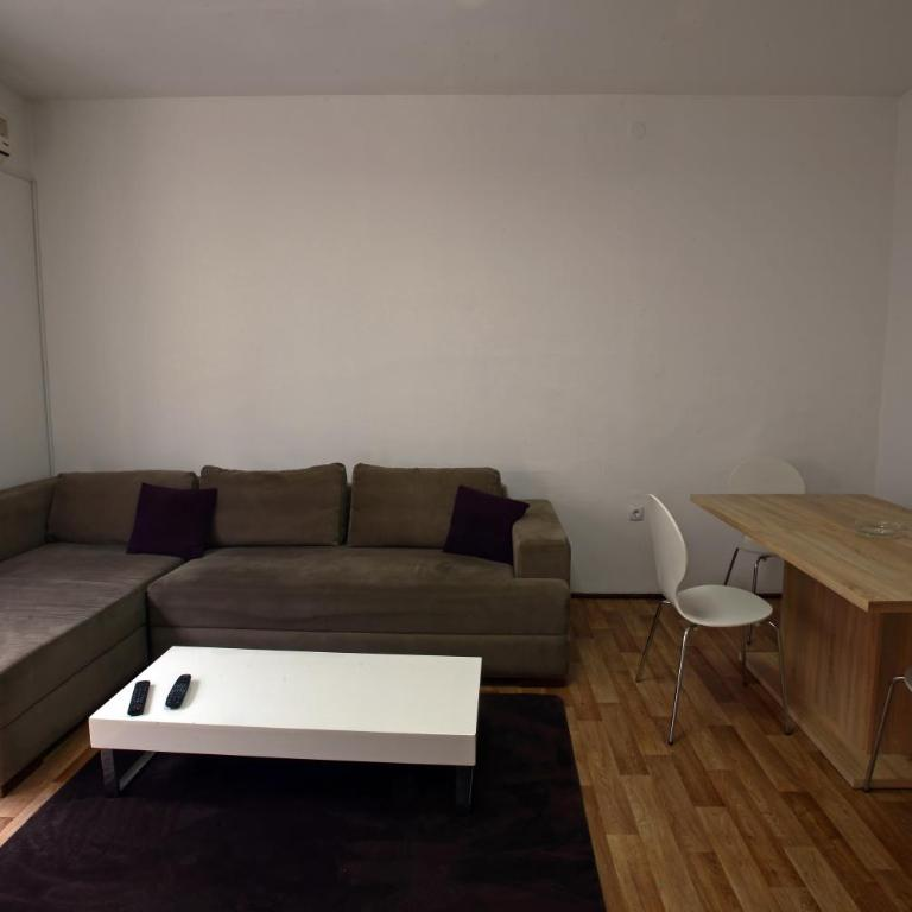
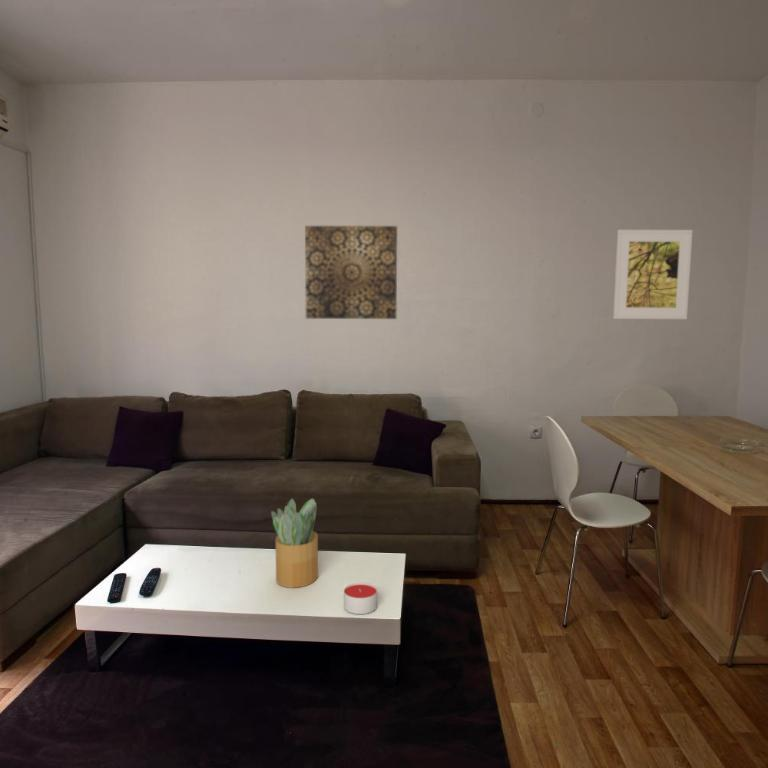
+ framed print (652, 274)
+ potted plant (299, 540)
+ wall art (351, 272)
+ candle (360, 597)
